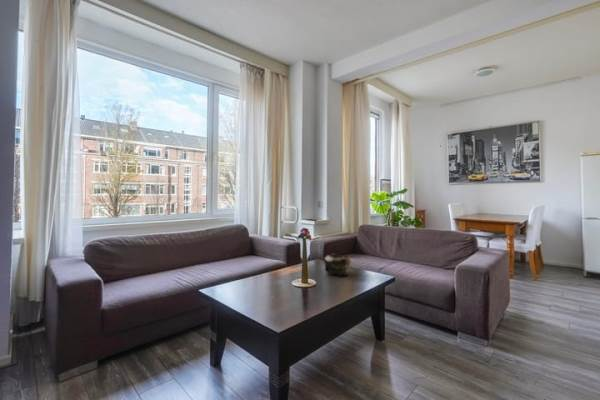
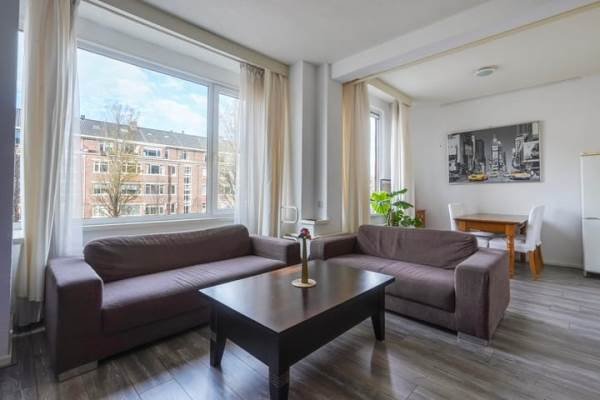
- decorative bowl (337, 264)
